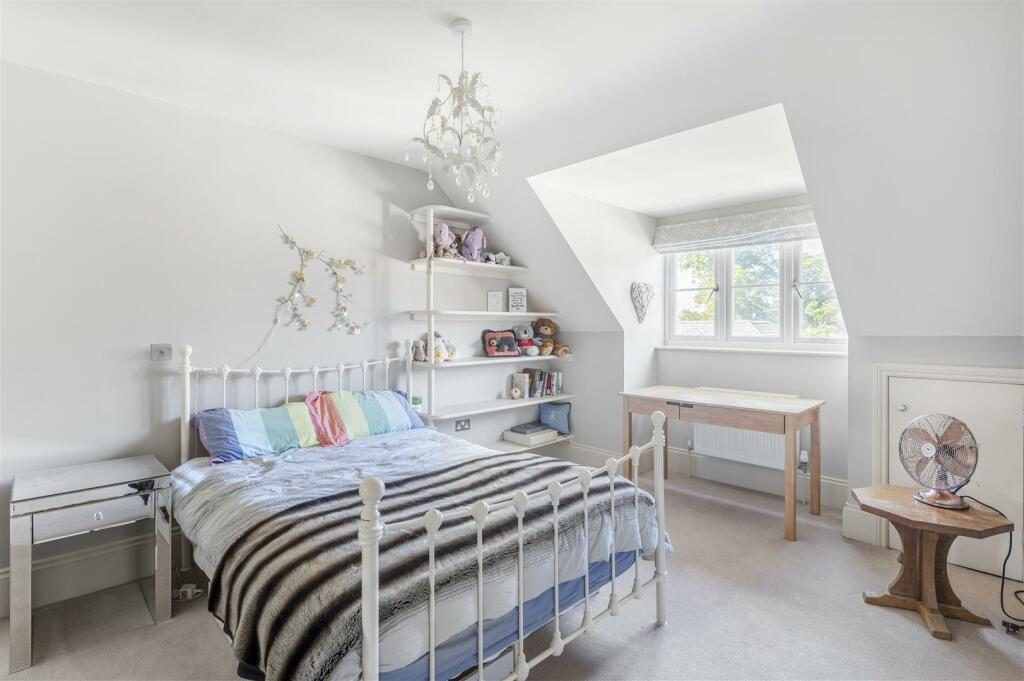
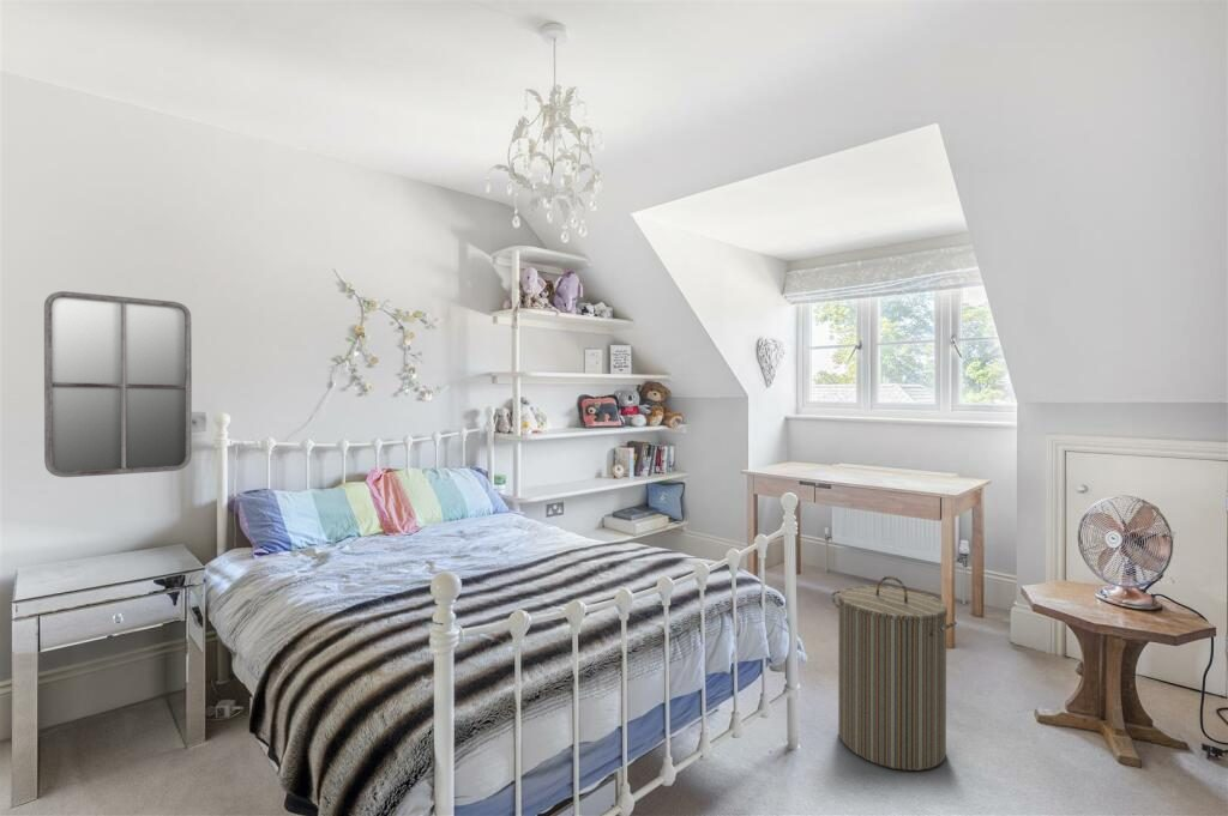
+ laundry hamper (890, 659)
+ home mirror (122, 385)
